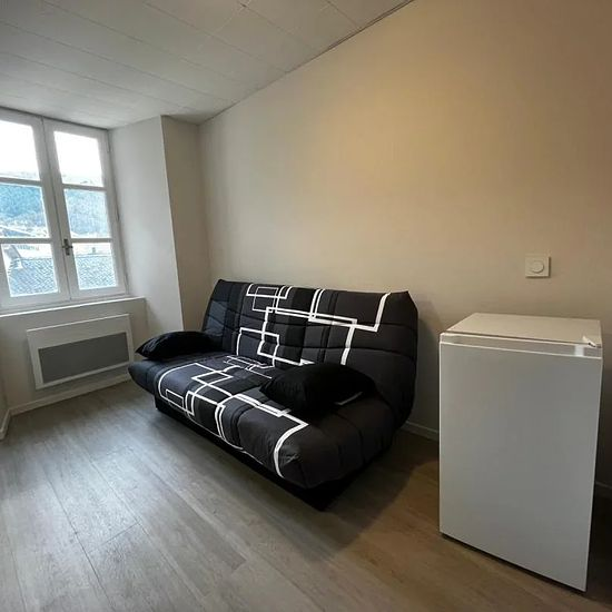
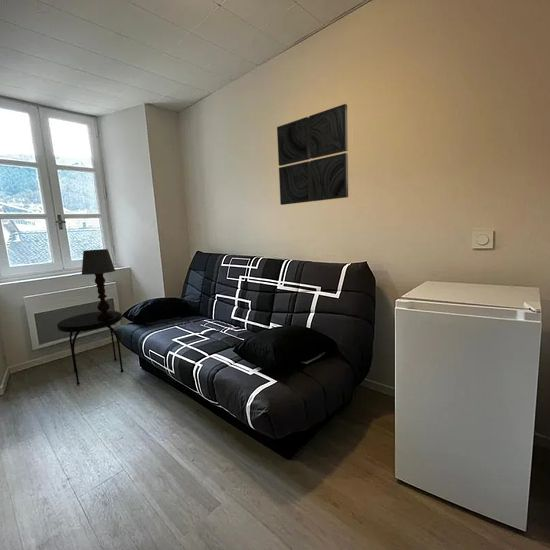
+ side table (93, 329)
+ wall art (311, 160)
+ table lamp (100, 283)
